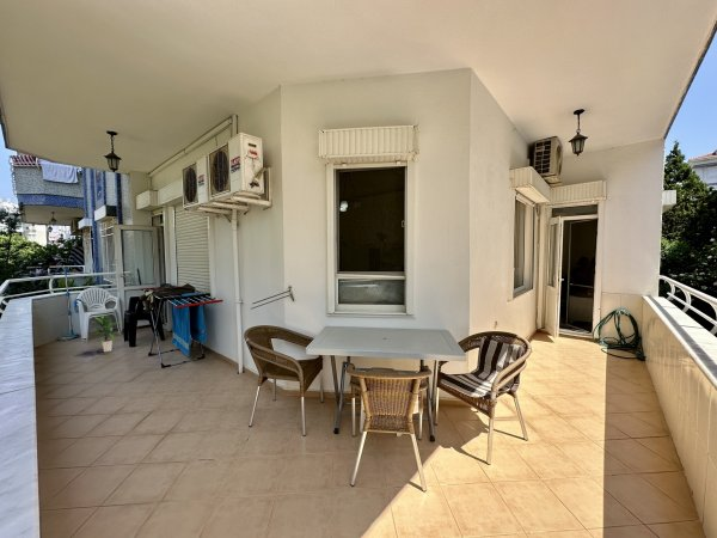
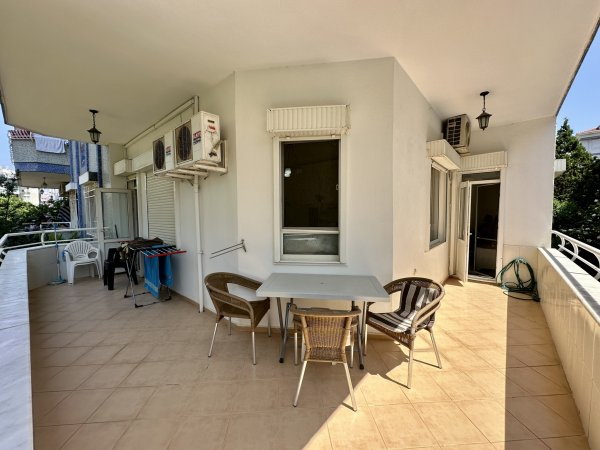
- indoor plant (104, 332)
